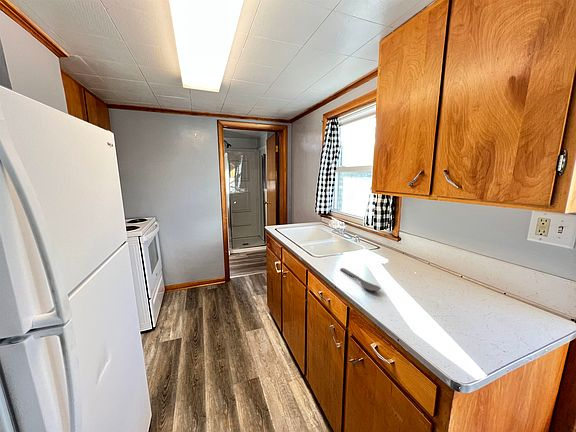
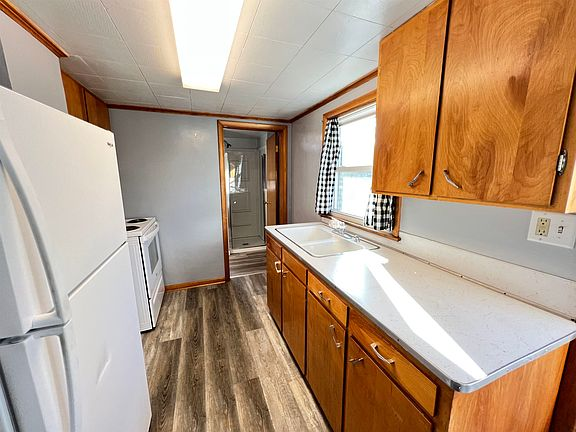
- spoon (357, 278)
